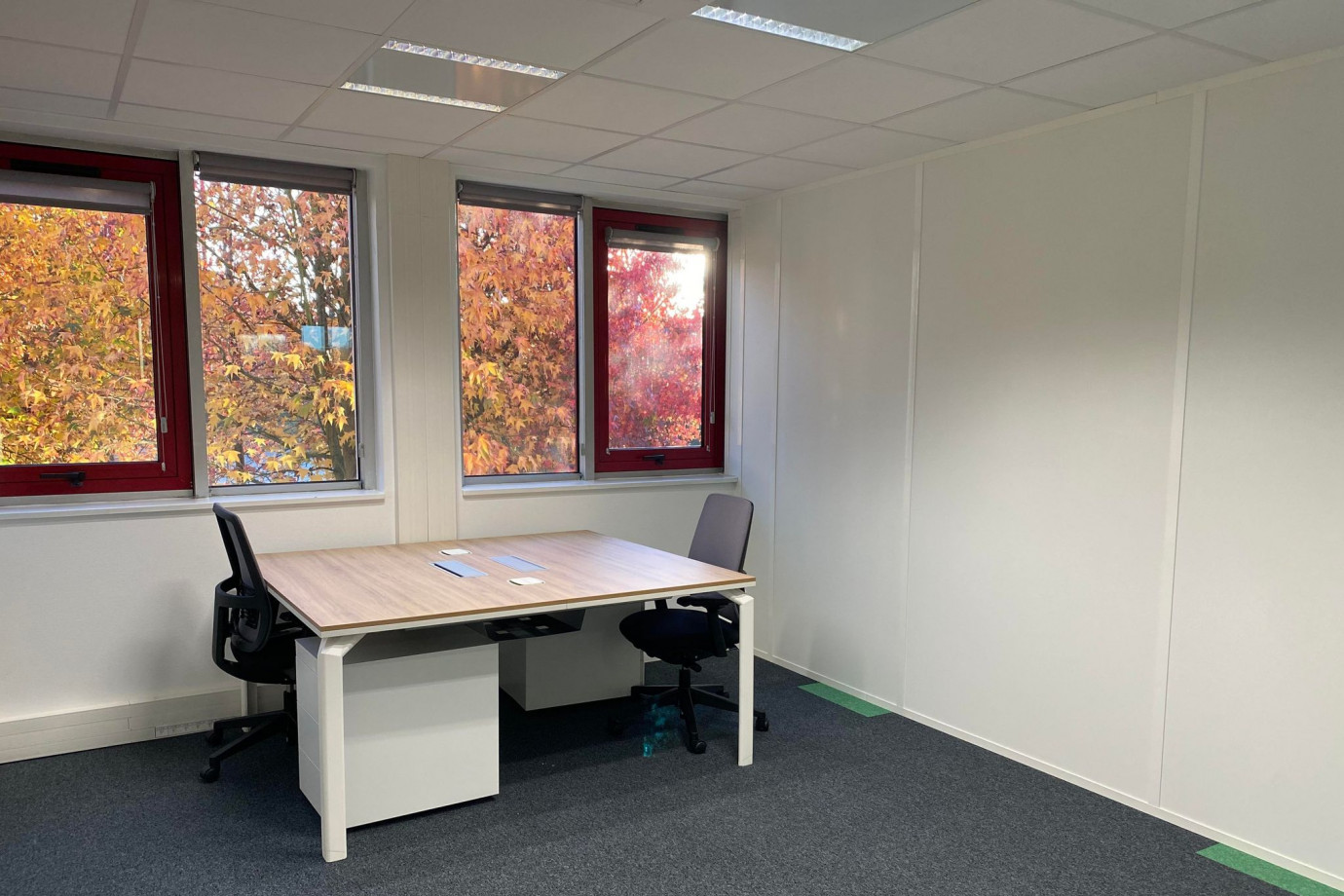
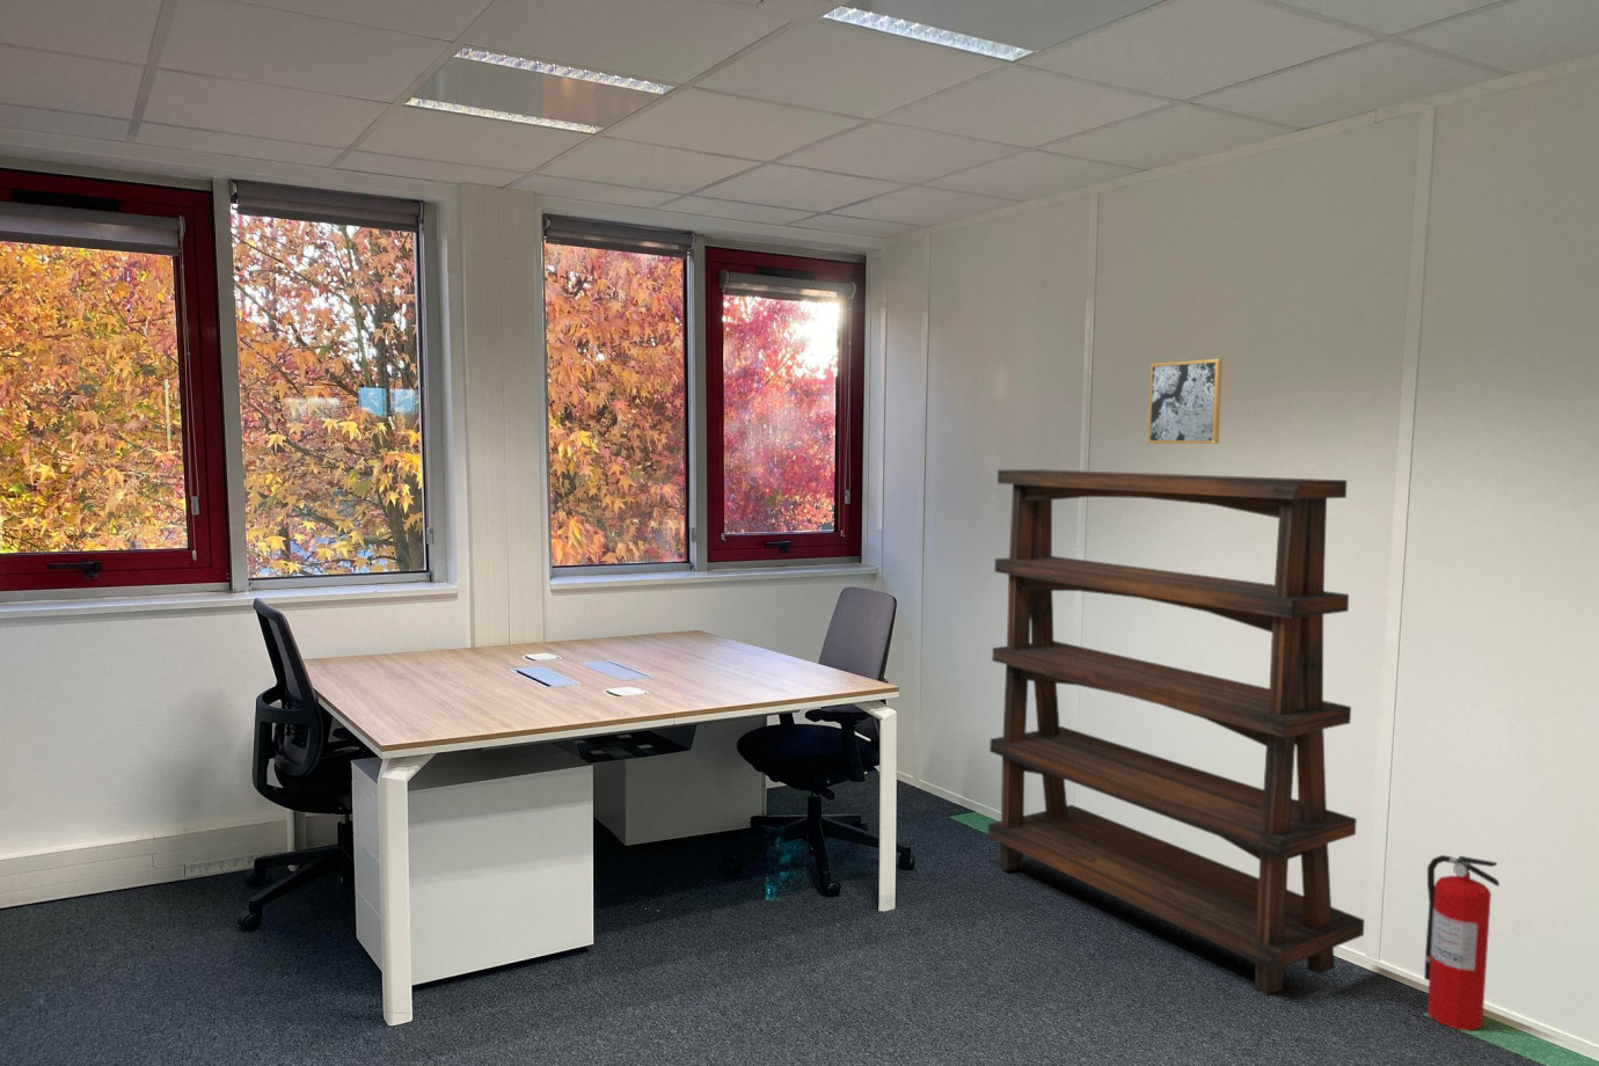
+ bookshelf (1162, 696)
+ wall art (1183, 402)
+ fire extinguisher (1457, 935)
